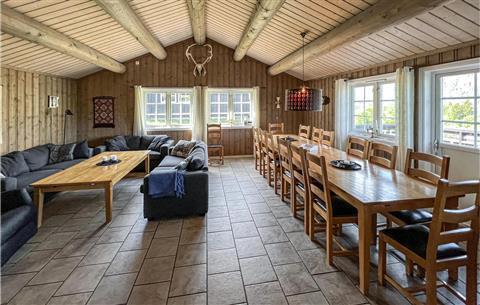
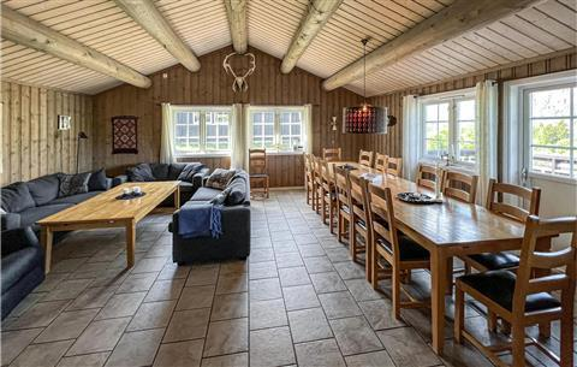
+ candlestick (435, 180)
